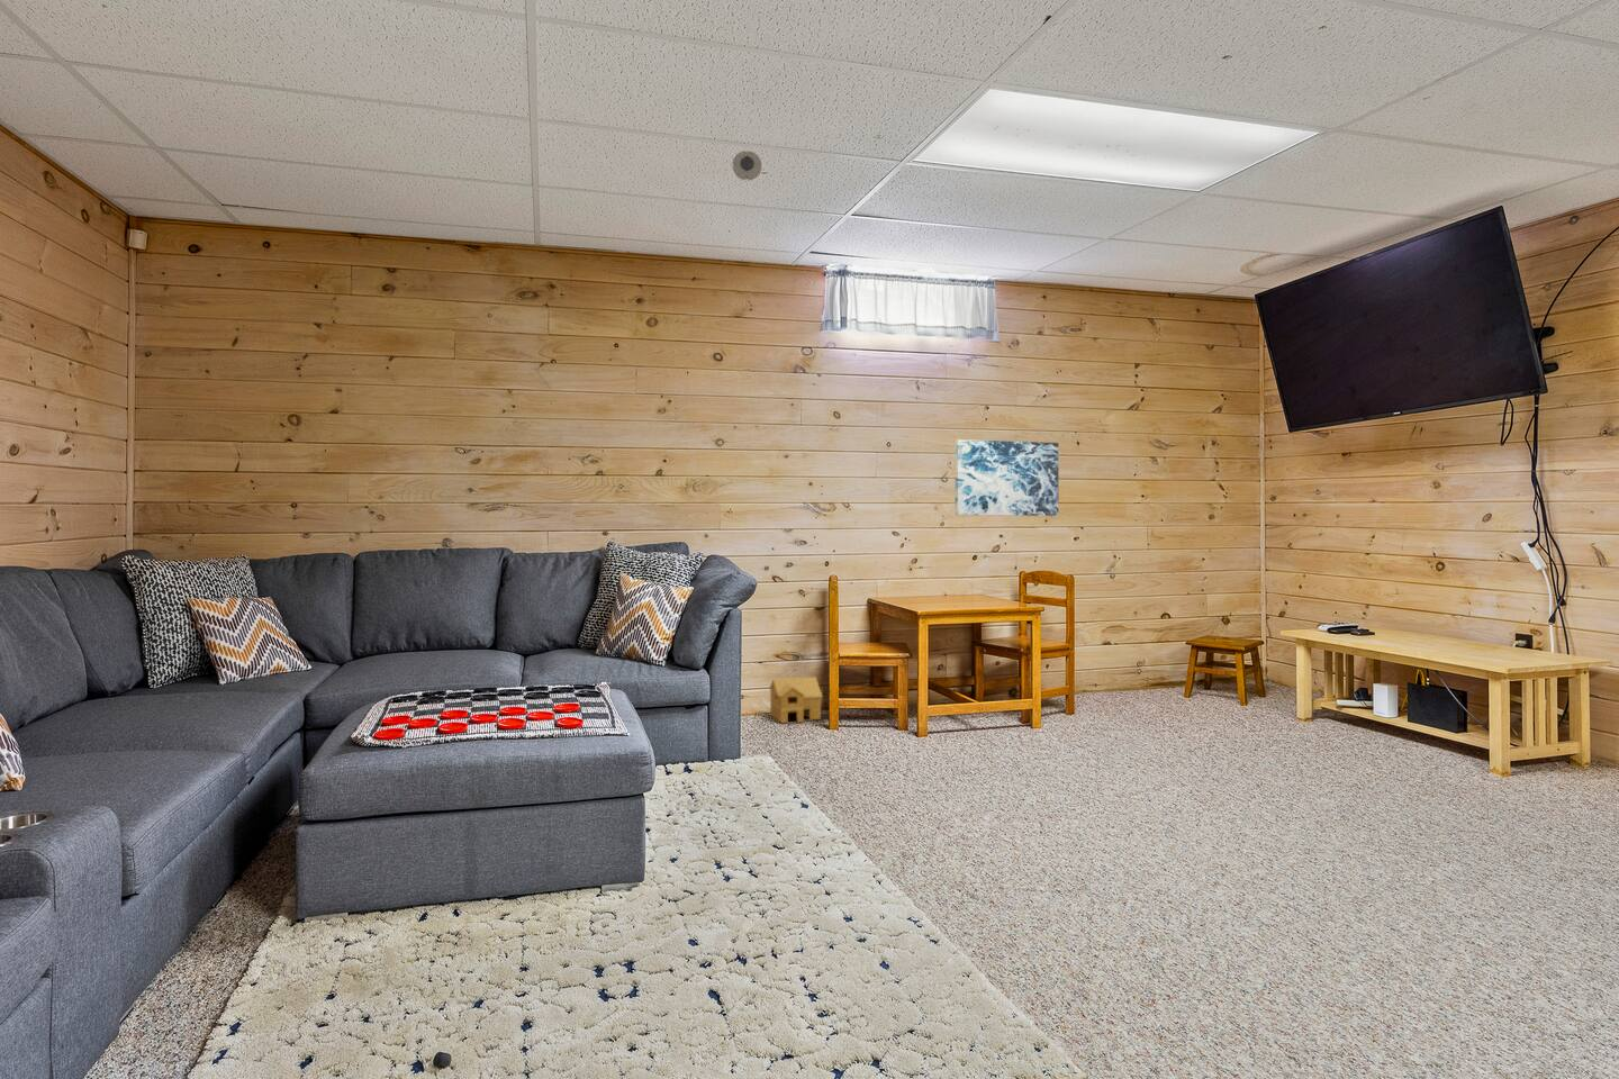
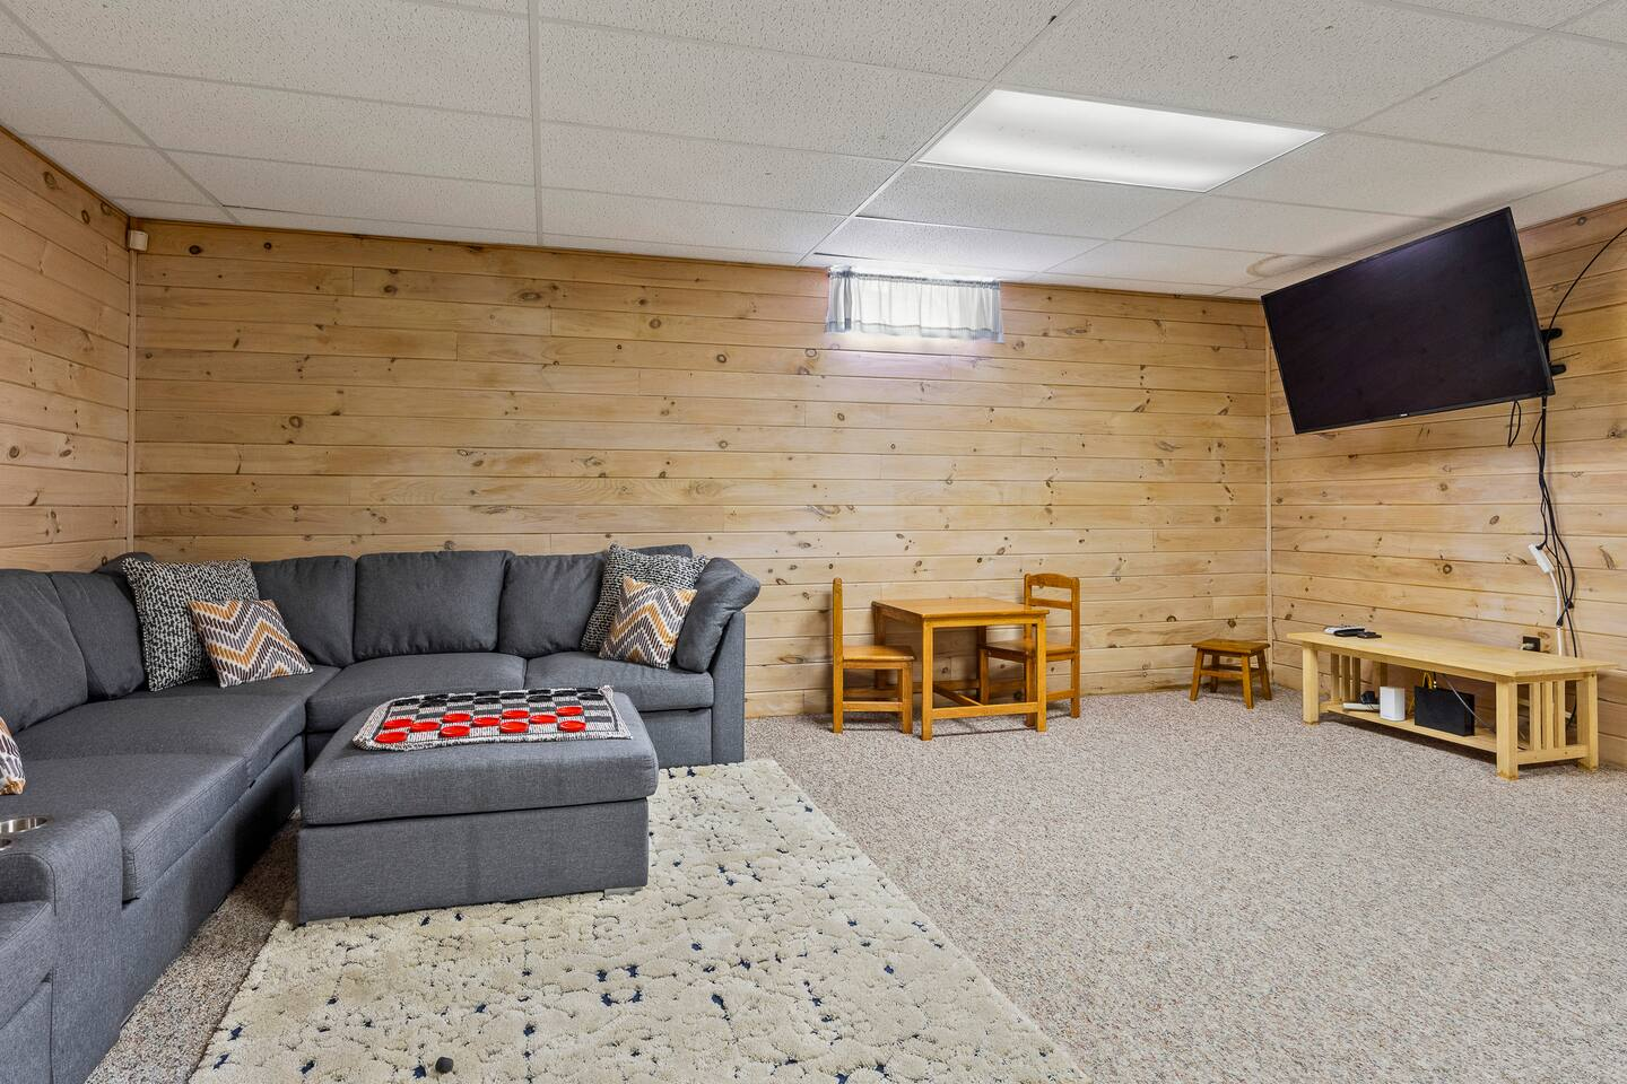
- toy house (796, 698)
- wall art (1006, 478)
- smoke detector (747, 164)
